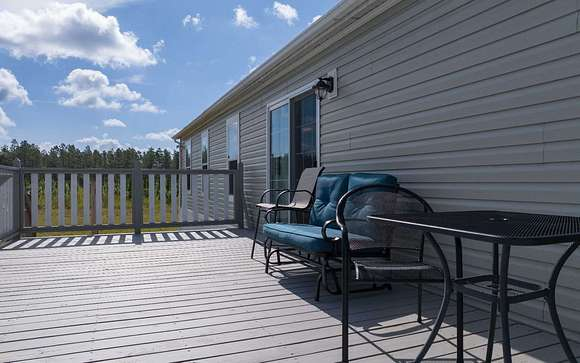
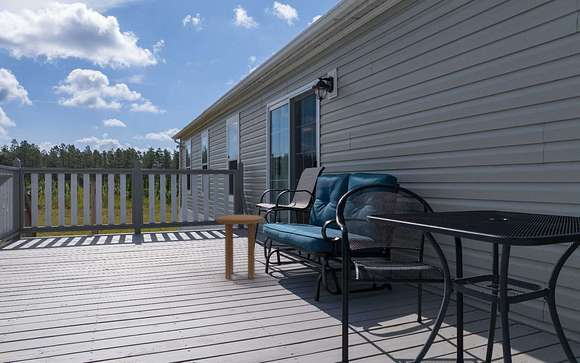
+ side table (232, 246)
